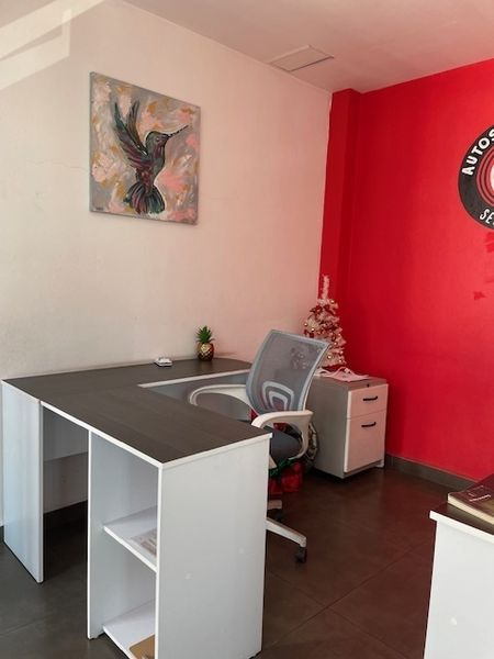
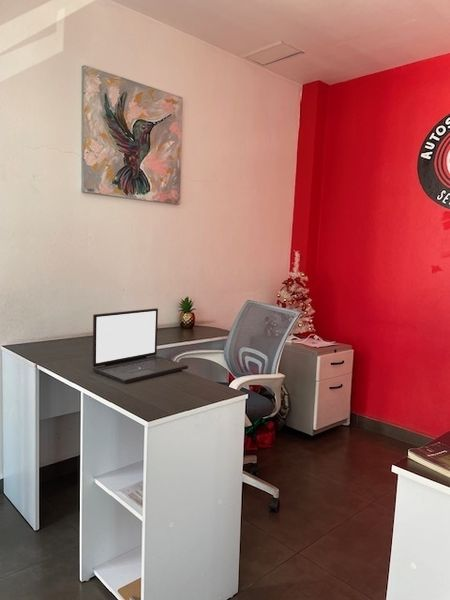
+ laptop (142, 342)
